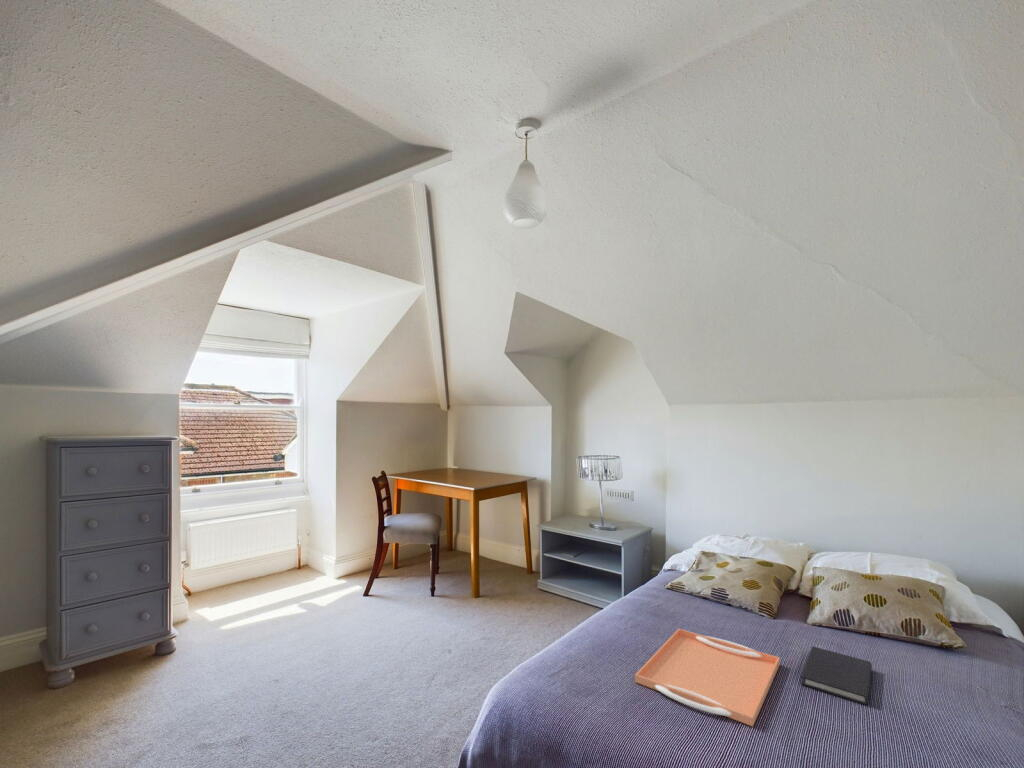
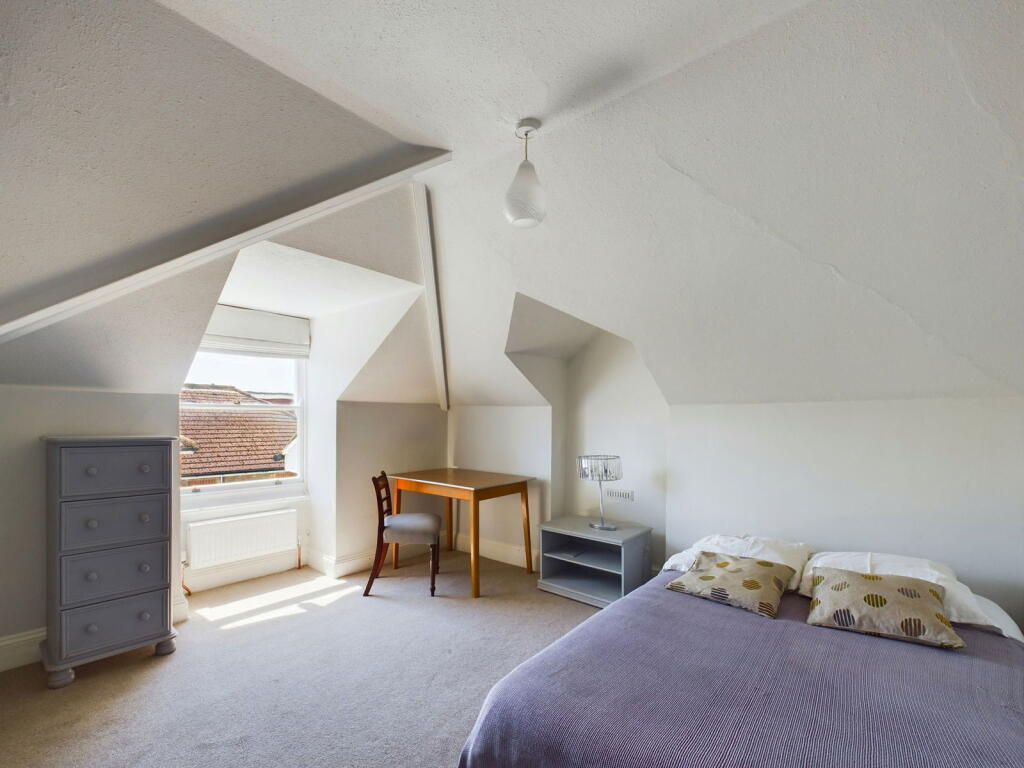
- serving tray (709, 669)
- diary (837, 672)
